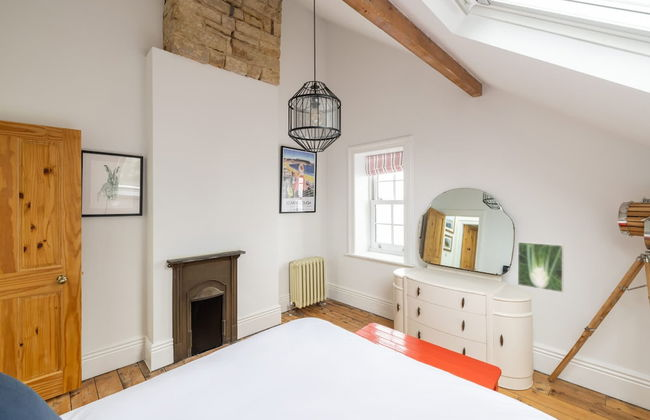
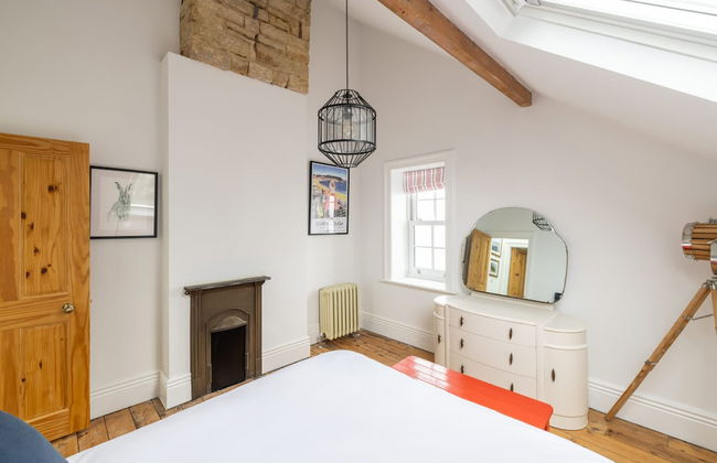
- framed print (539, 265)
